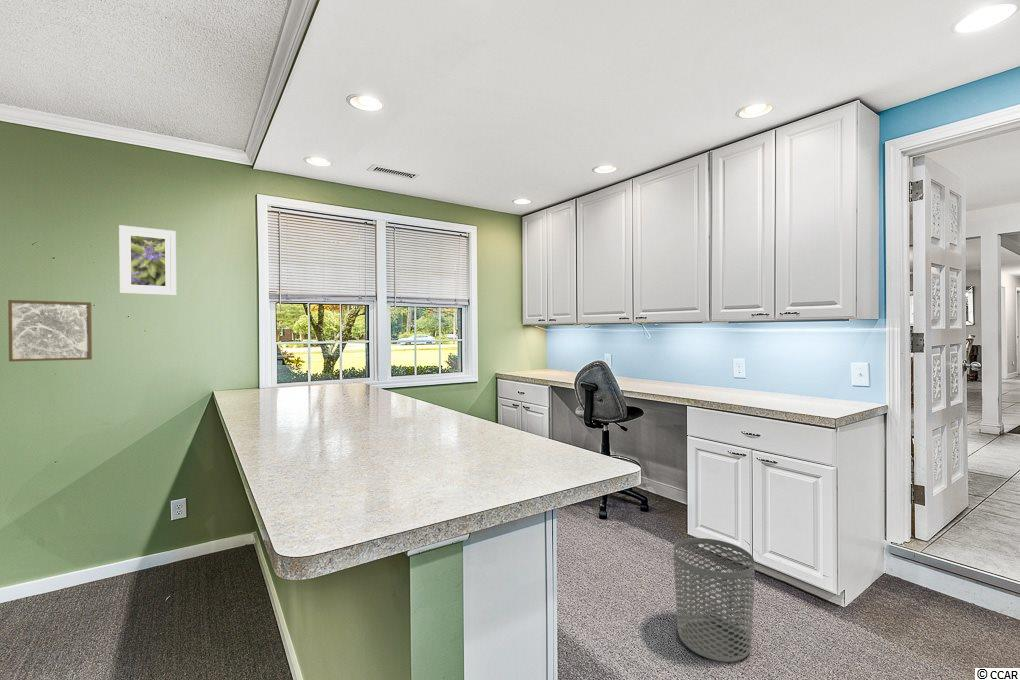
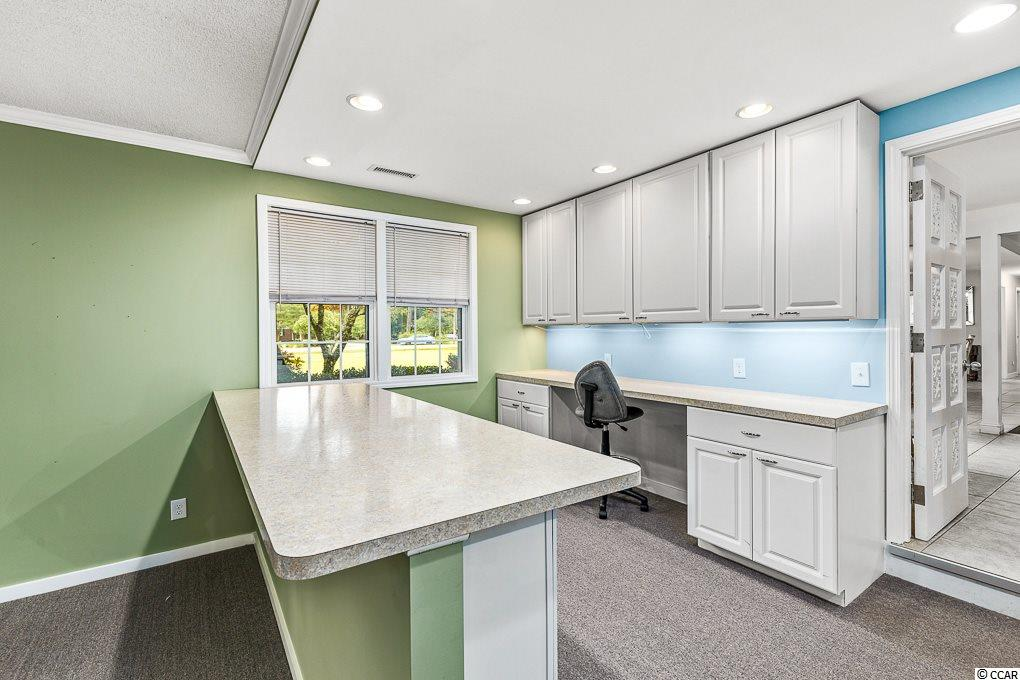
- waste bin (712, 598)
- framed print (148, 261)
- wall art (52, 330)
